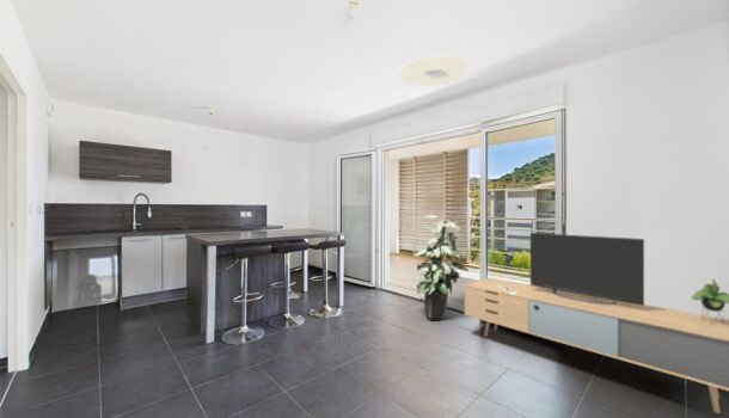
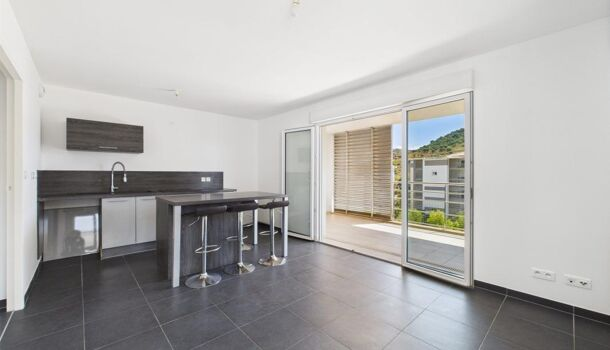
- ceiling light (431, 69)
- indoor plant (436, 265)
- media console (578, 297)
